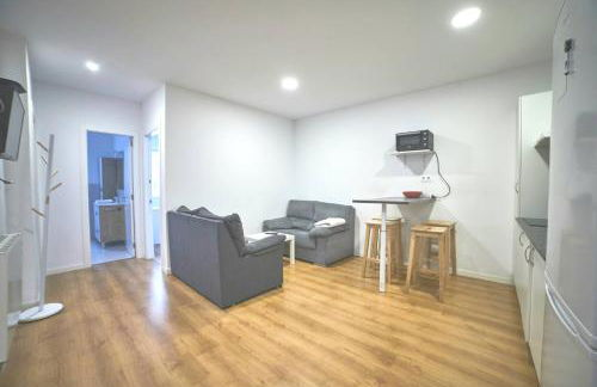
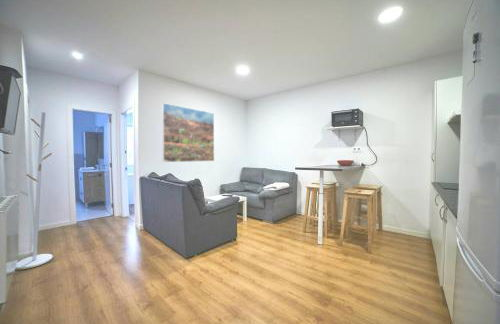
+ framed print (190, 135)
